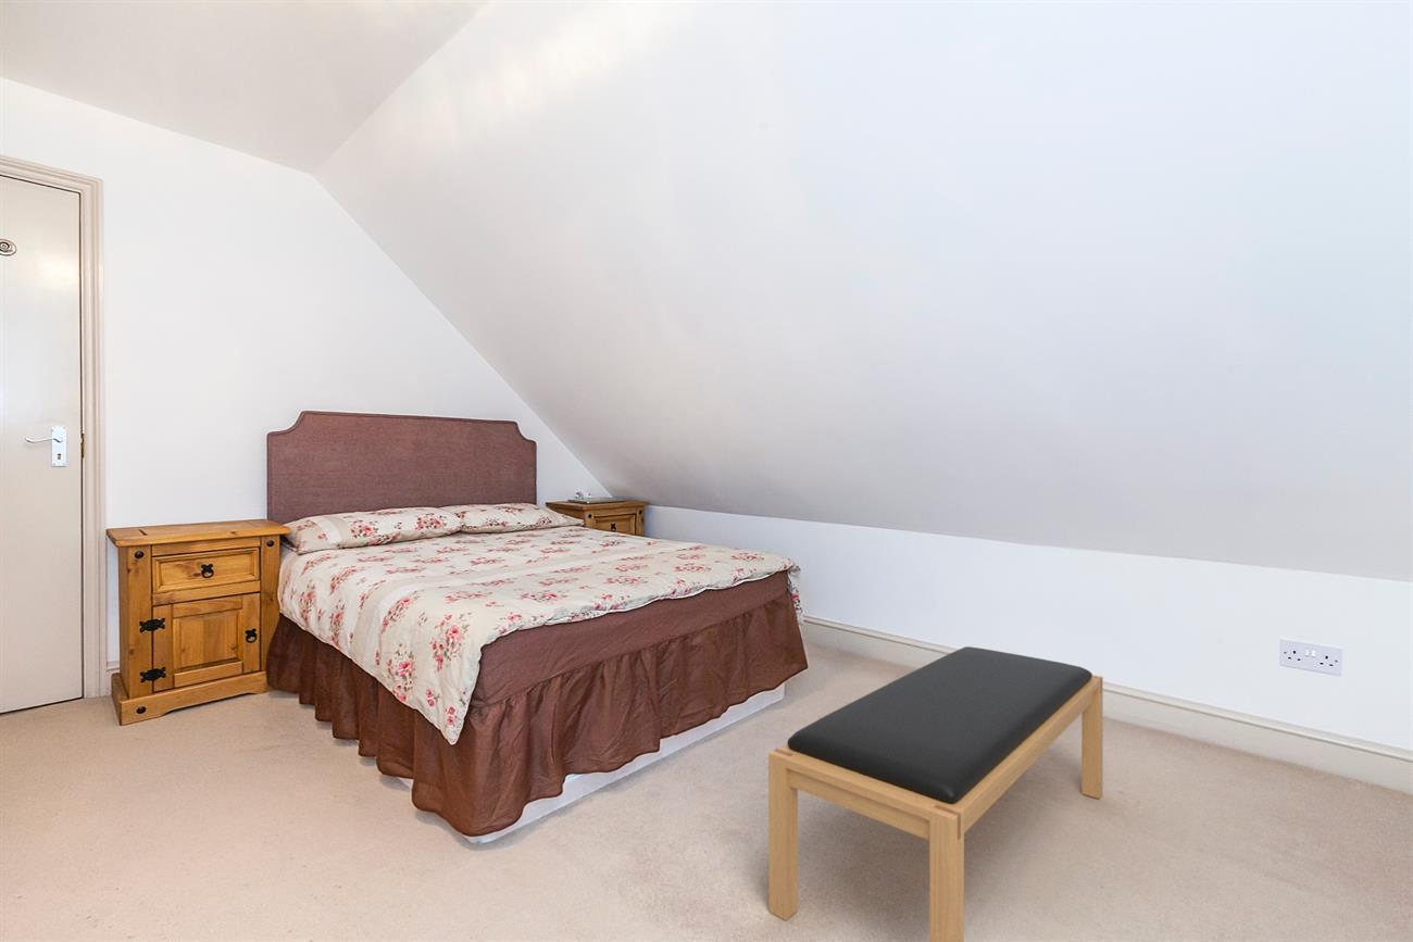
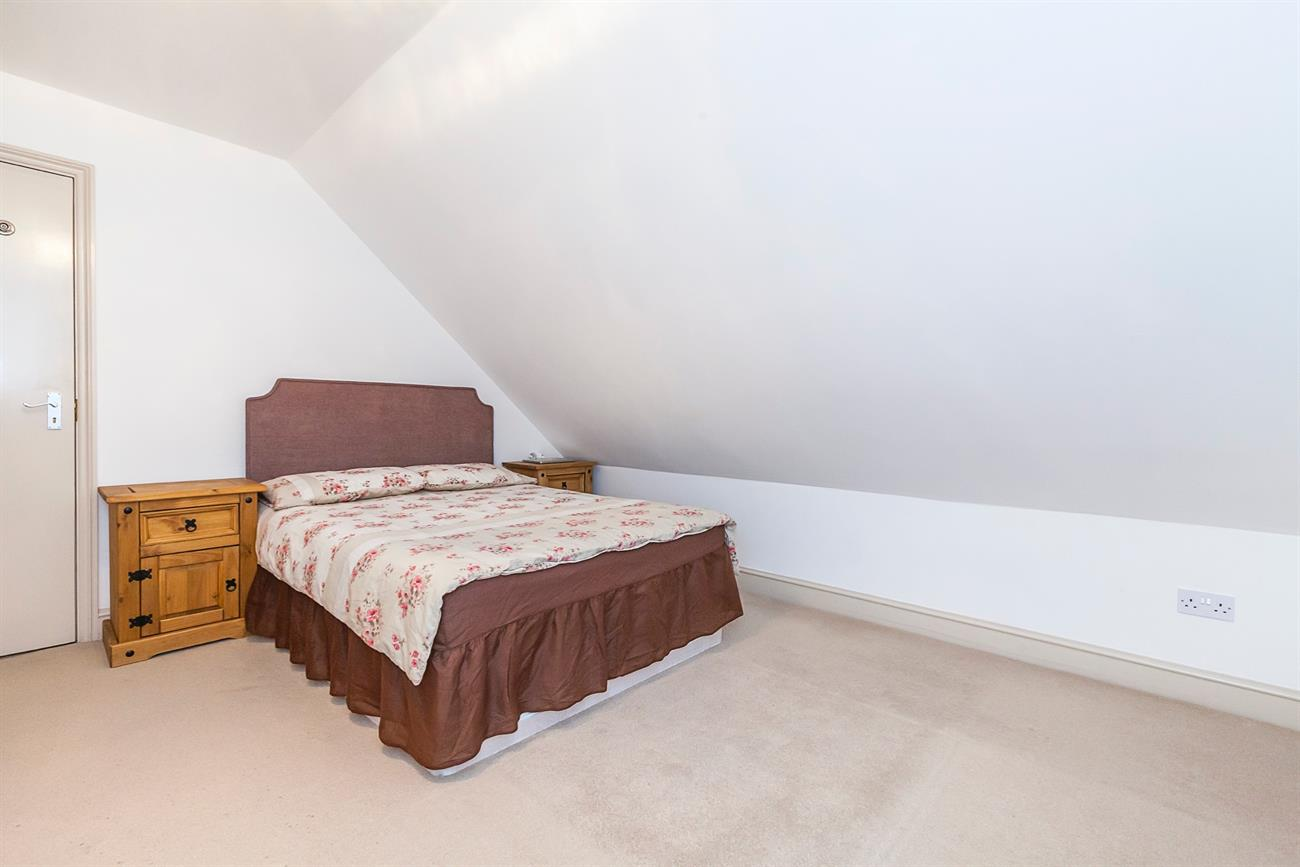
- bench (961, 767)
